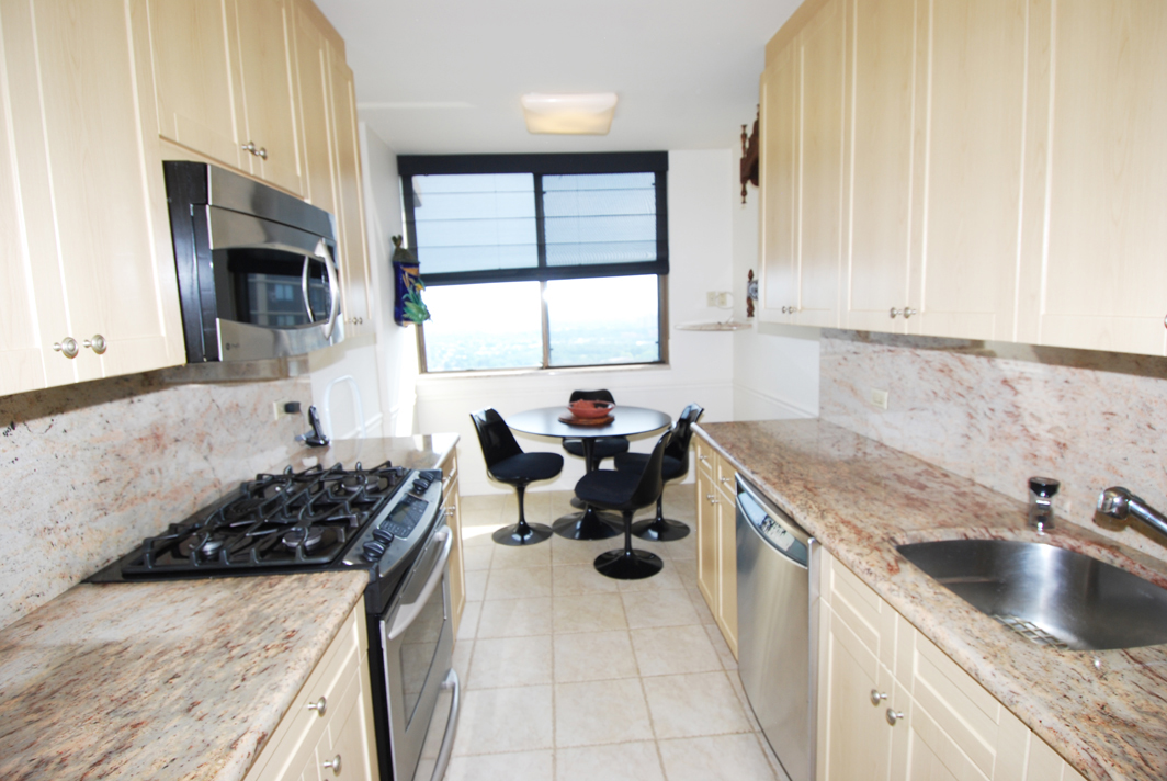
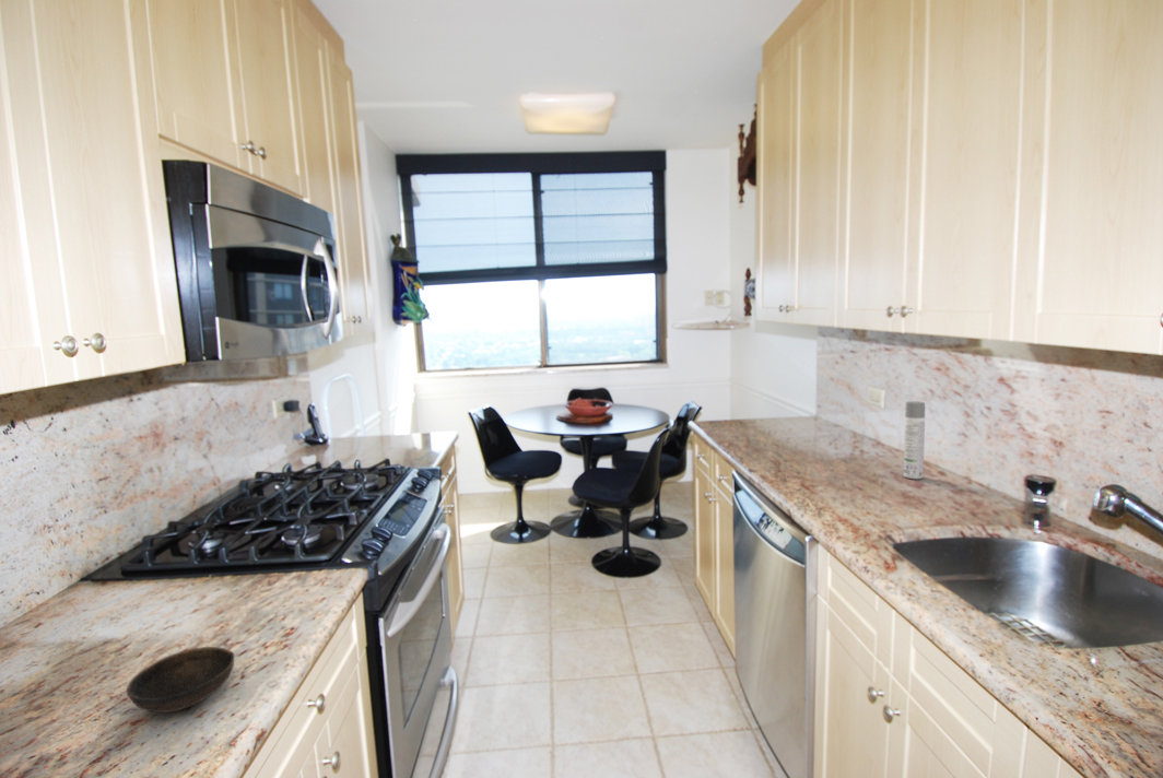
+ spray bottle (914, 439)
+ bowl (184, 684)
